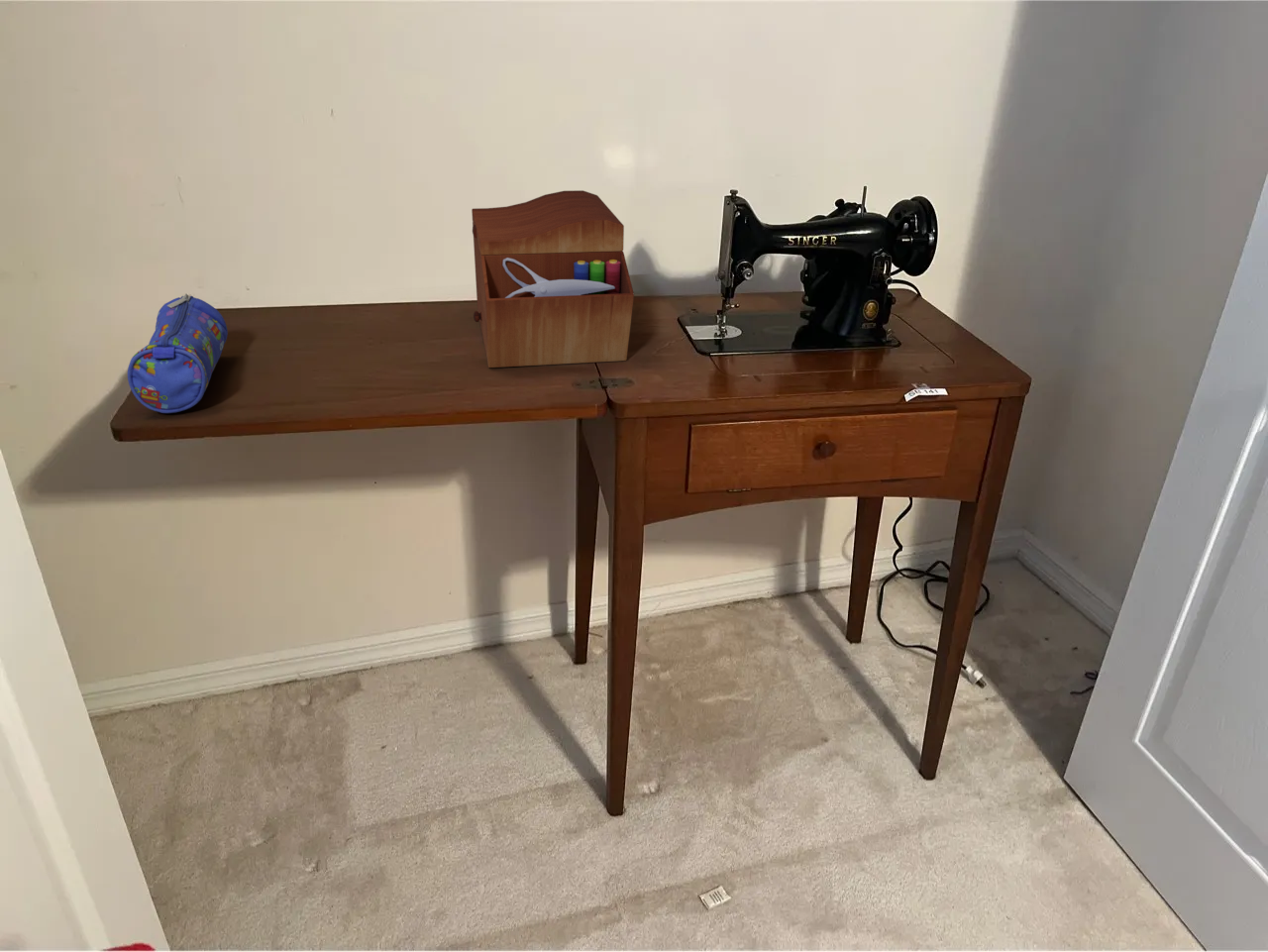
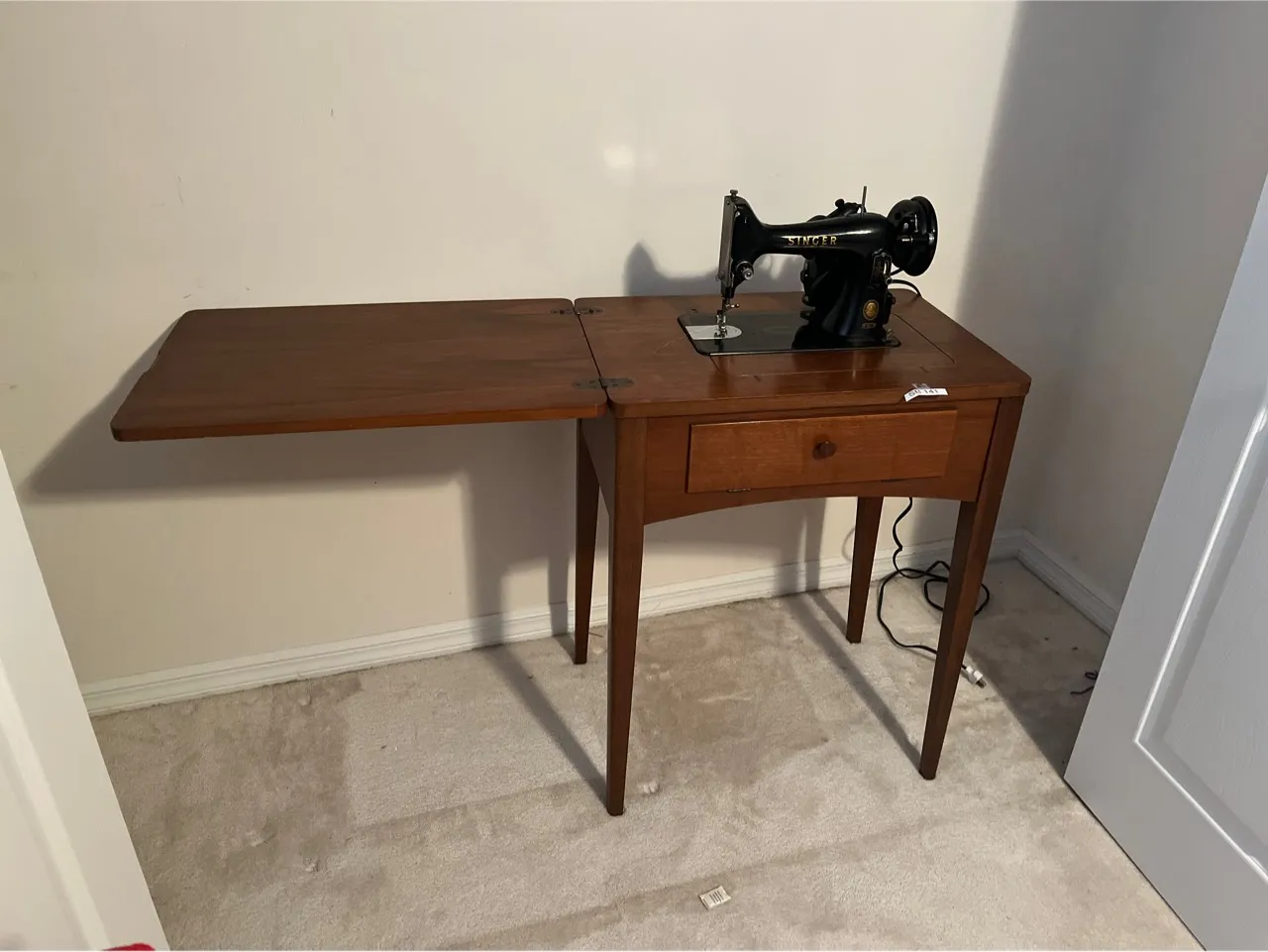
- pencil case (181, 349)
- sewing box (544, 277)
